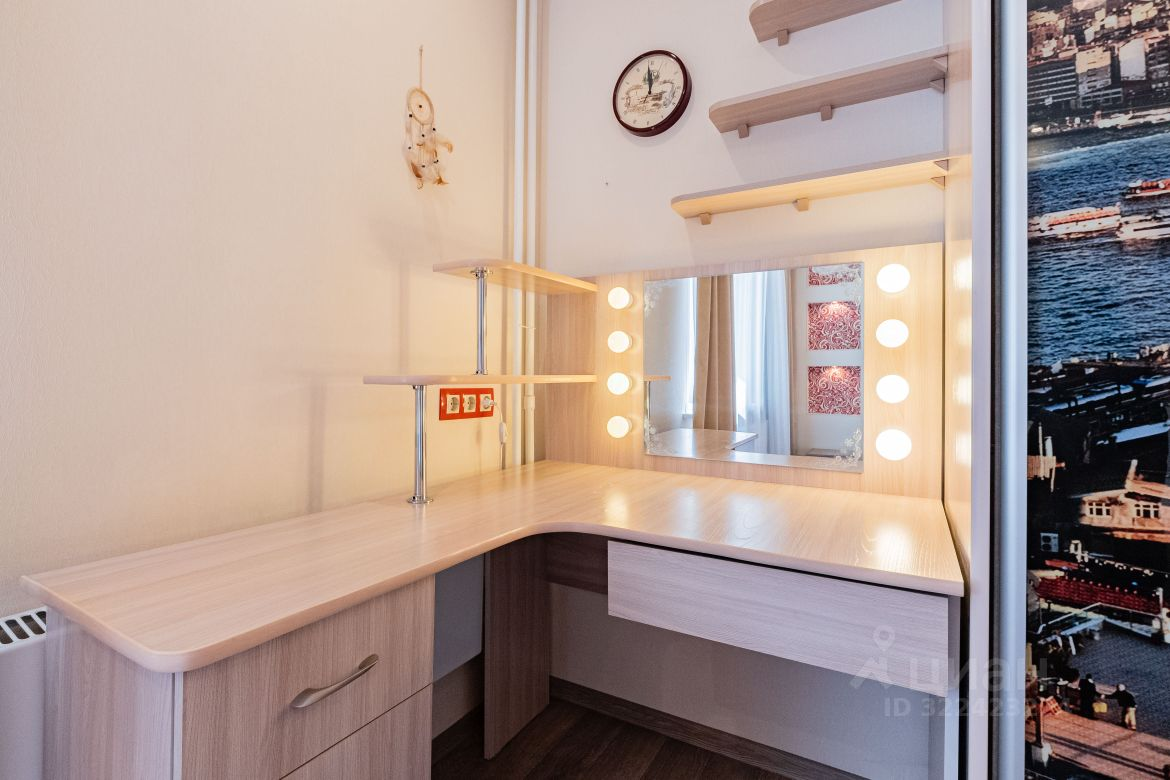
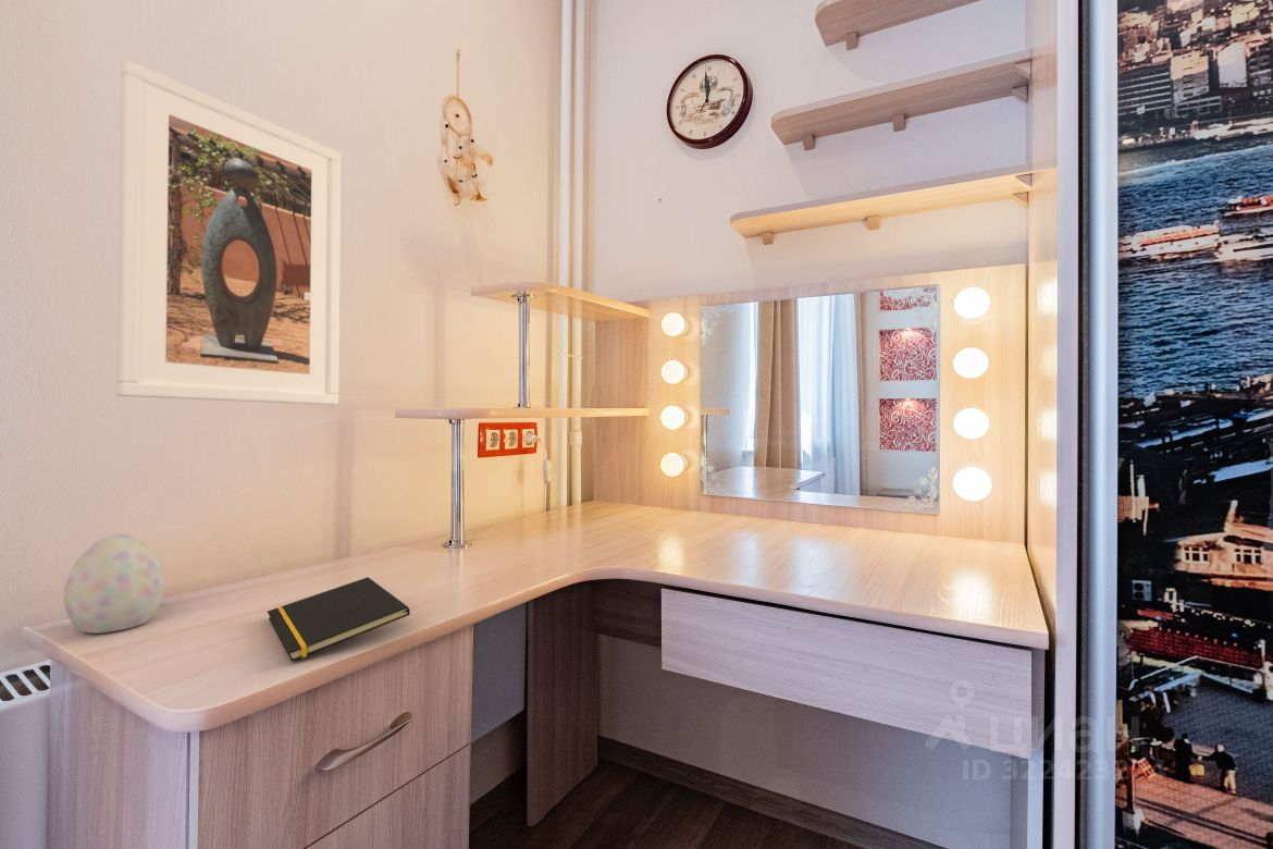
+ decorative egg (116, 579)
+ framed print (244, 257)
+ notepad (335, 613)
